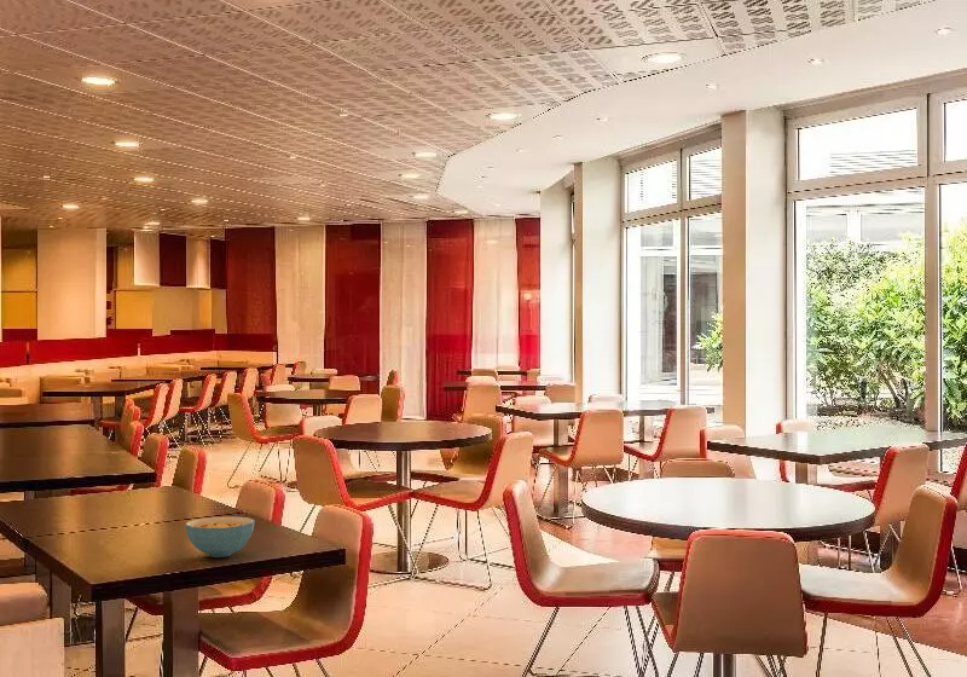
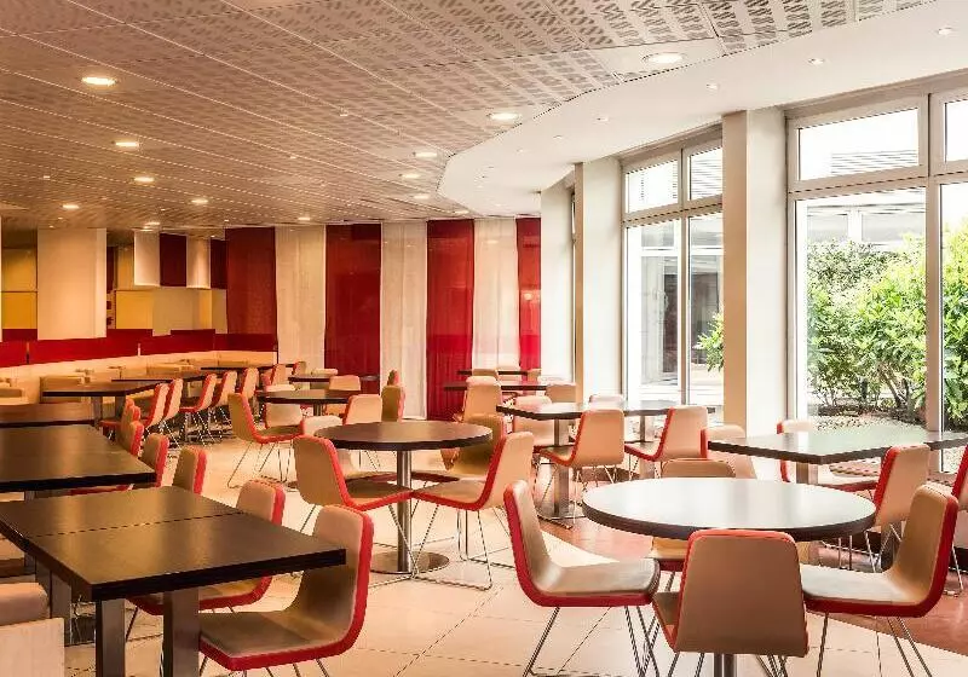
- cereal bowl (220, 538)
